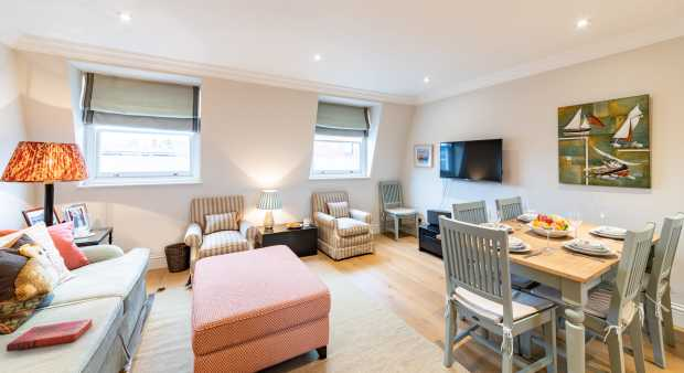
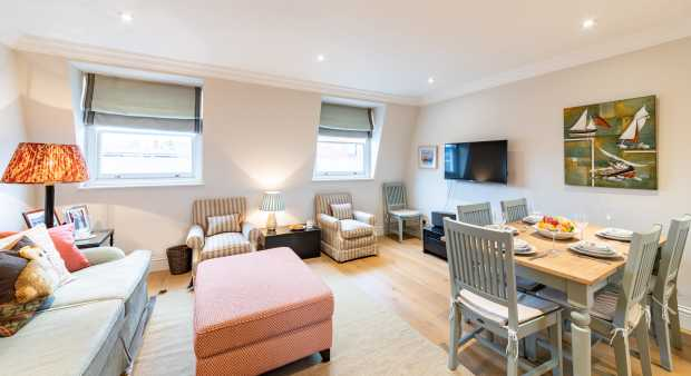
- hardback book (53, 333)
